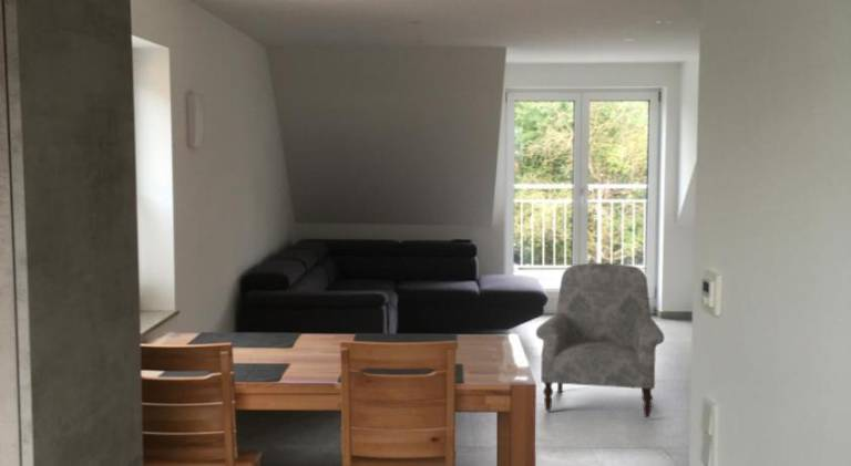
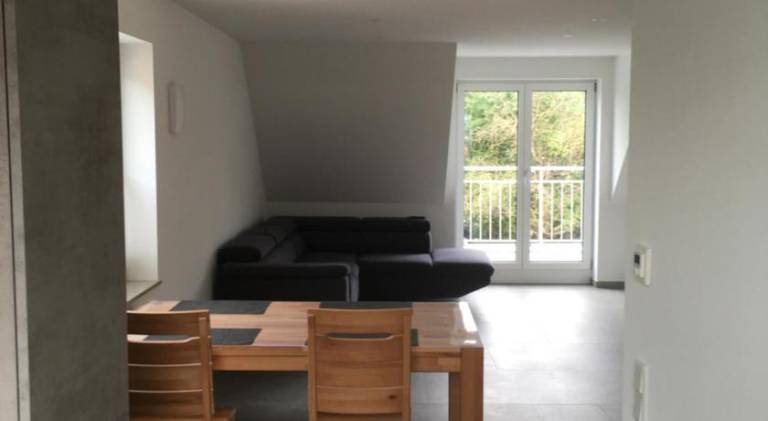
- armchair (601, 334)
